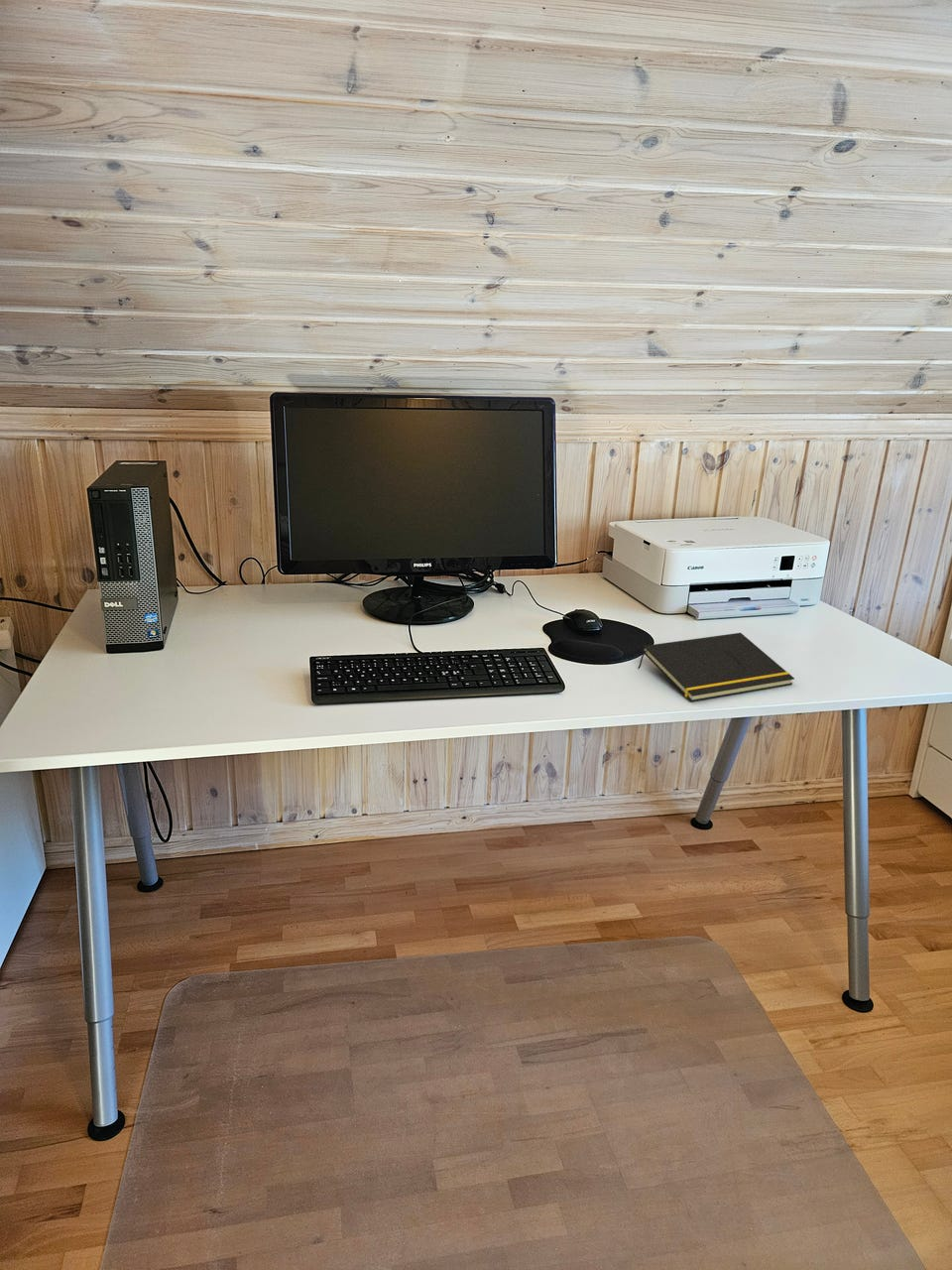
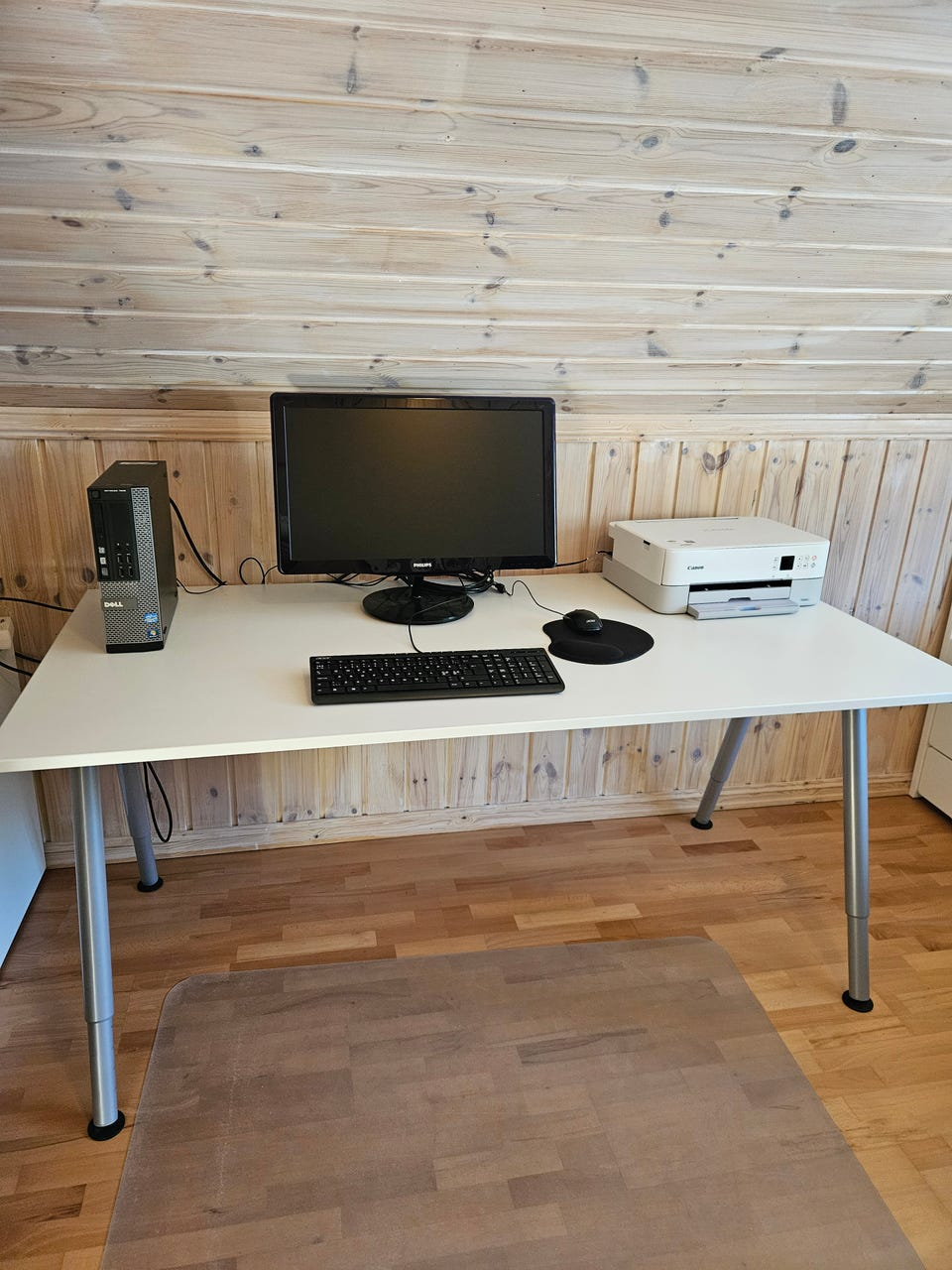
- notepad (717, 665)
